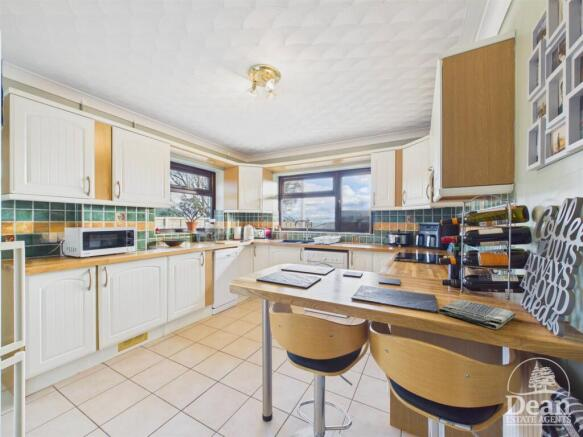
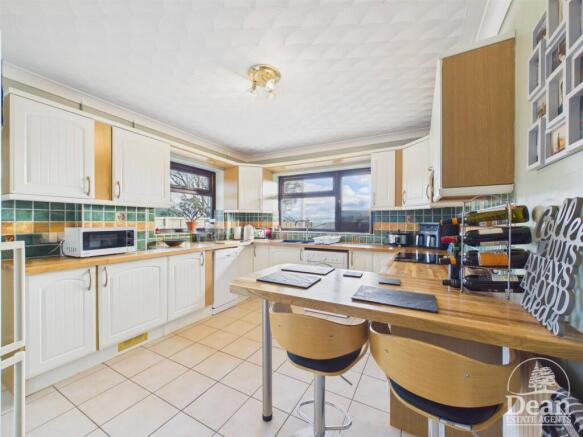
- dish towel (475, 310)
